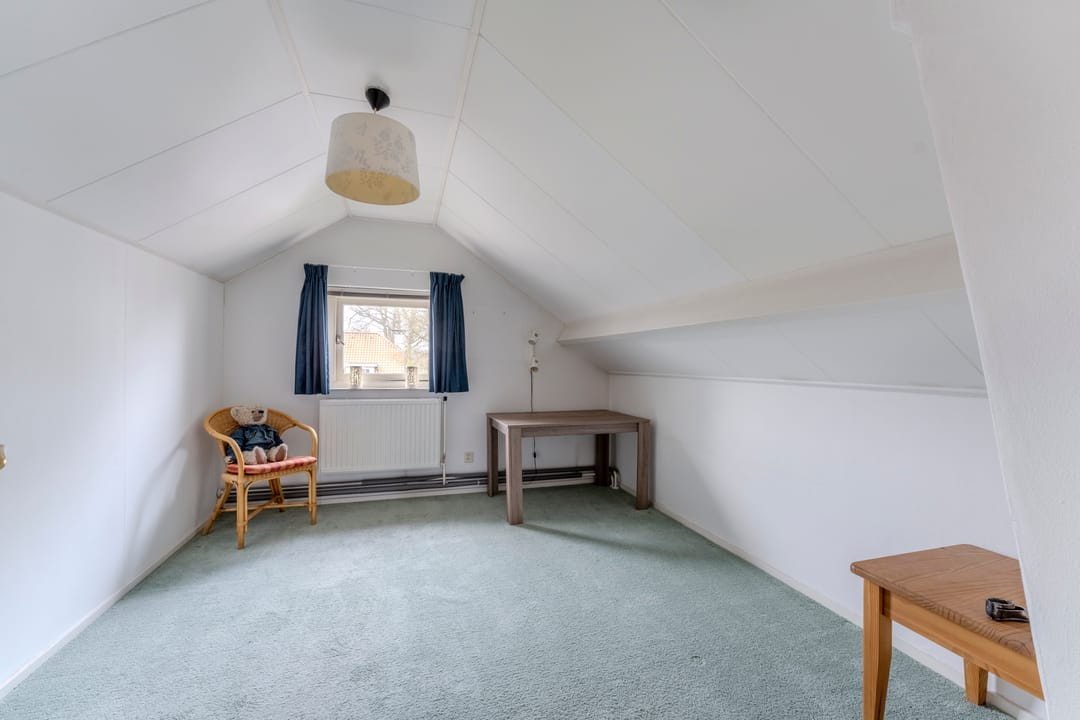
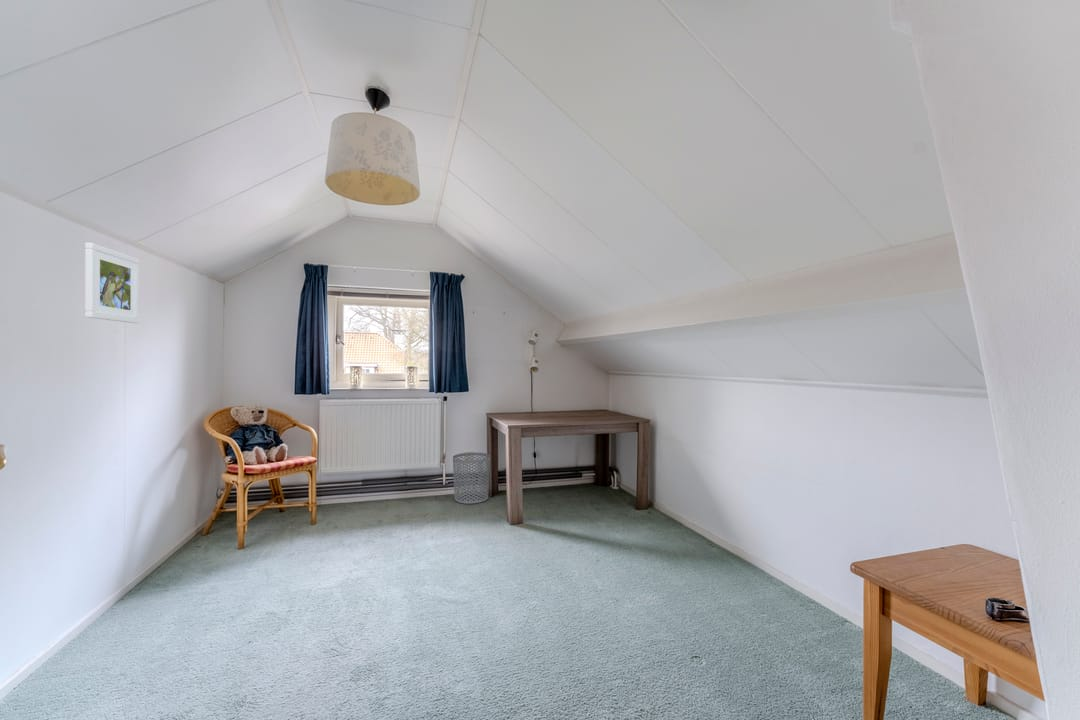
+ waste bin (471, 478)
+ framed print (114, 286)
